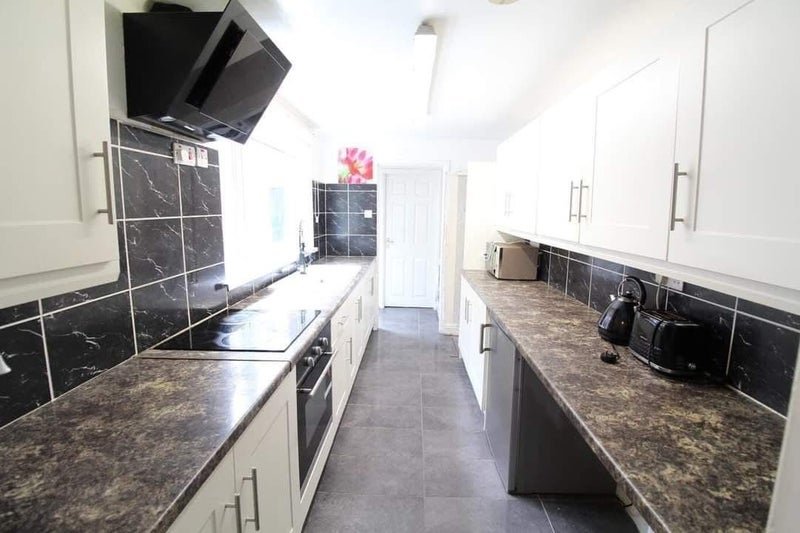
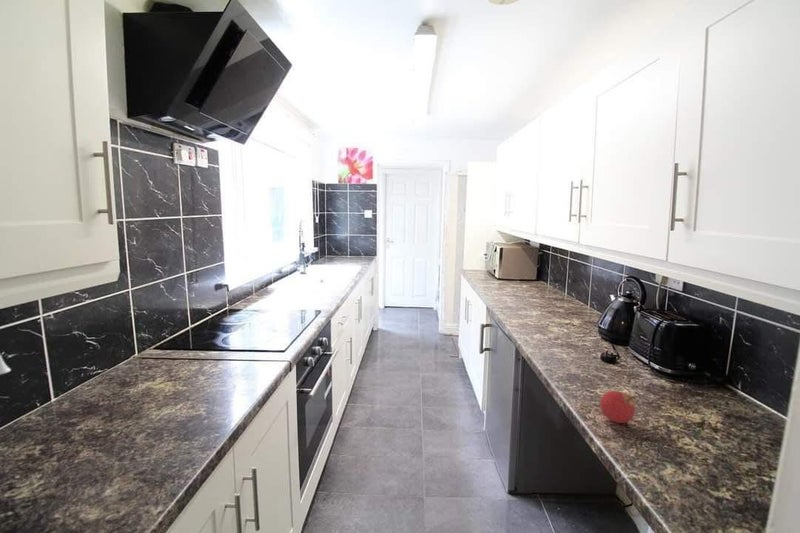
+ fruit (617, 406)
